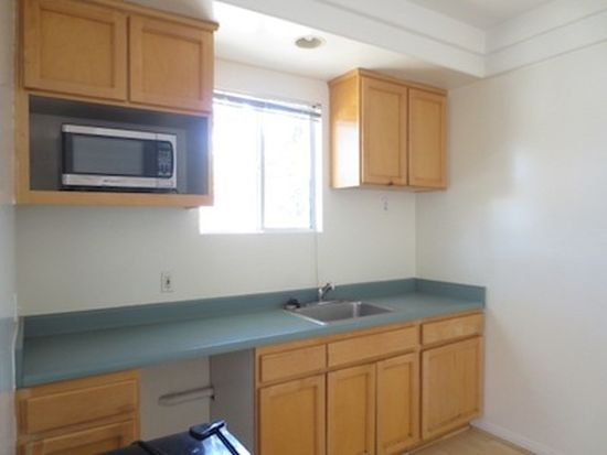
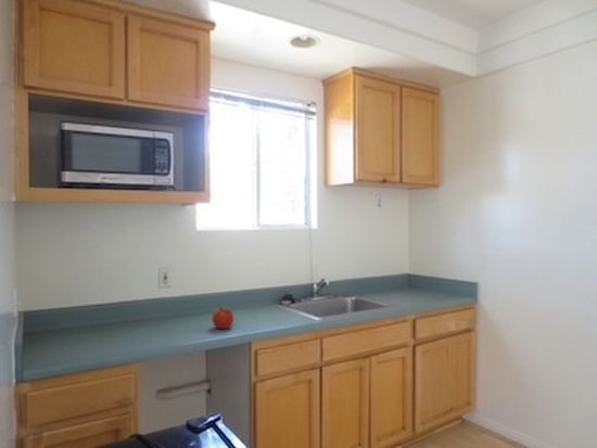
+ apple (223, 317)
